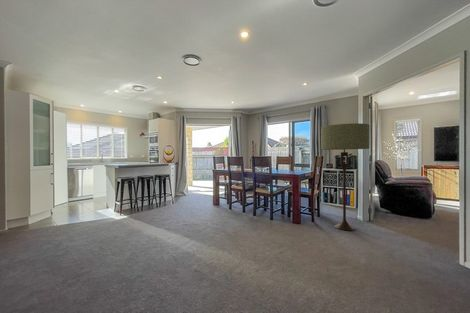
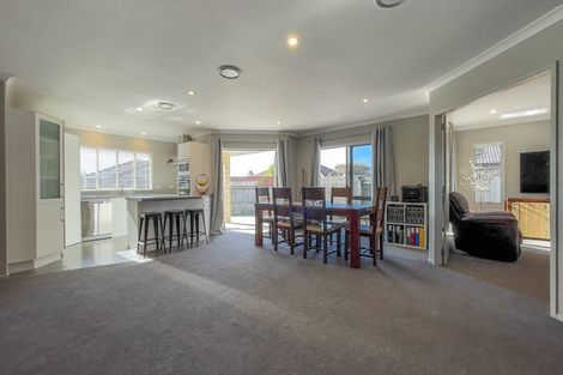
- floor lamp (344, 176)
